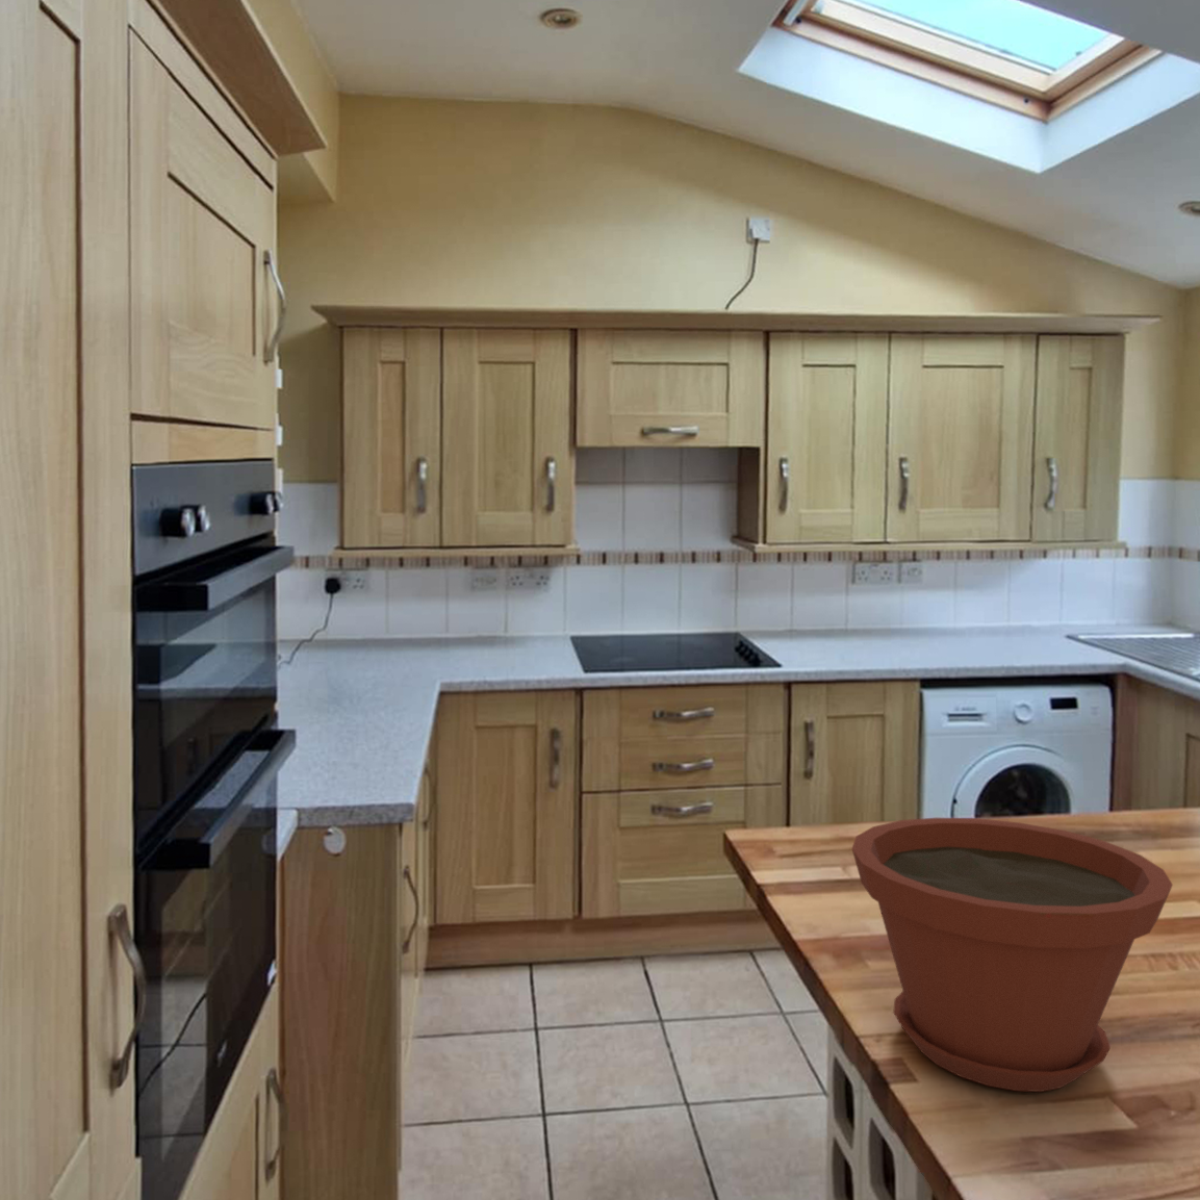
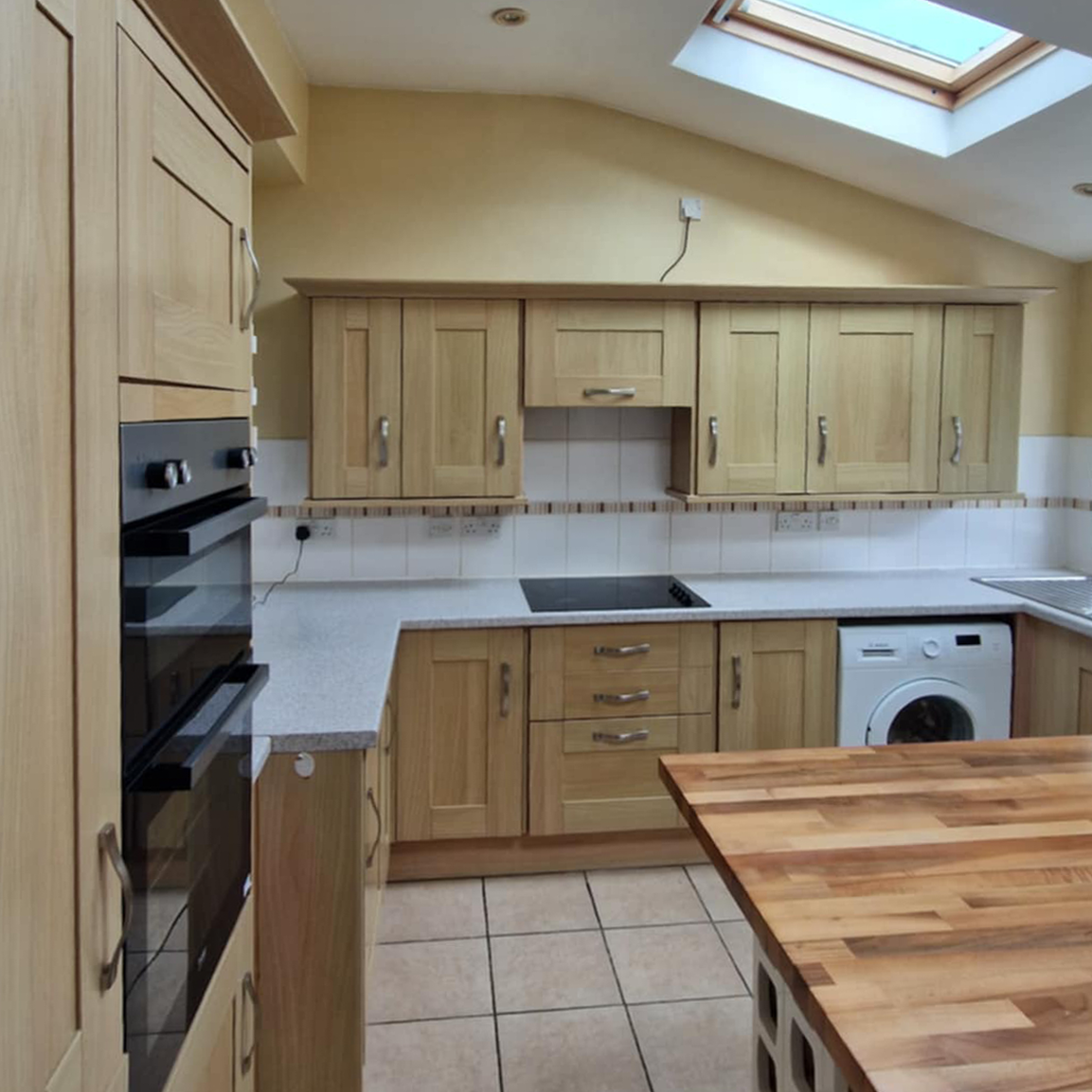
- plant pot (999, 954)
